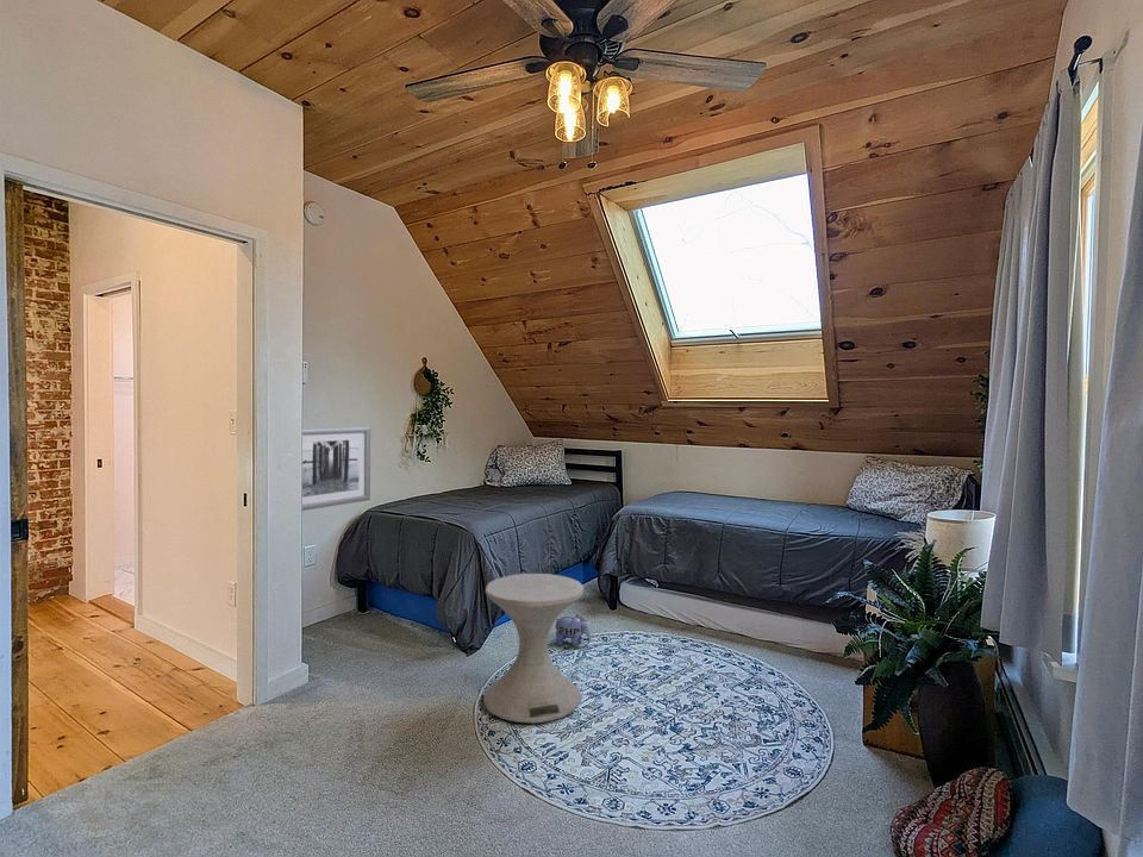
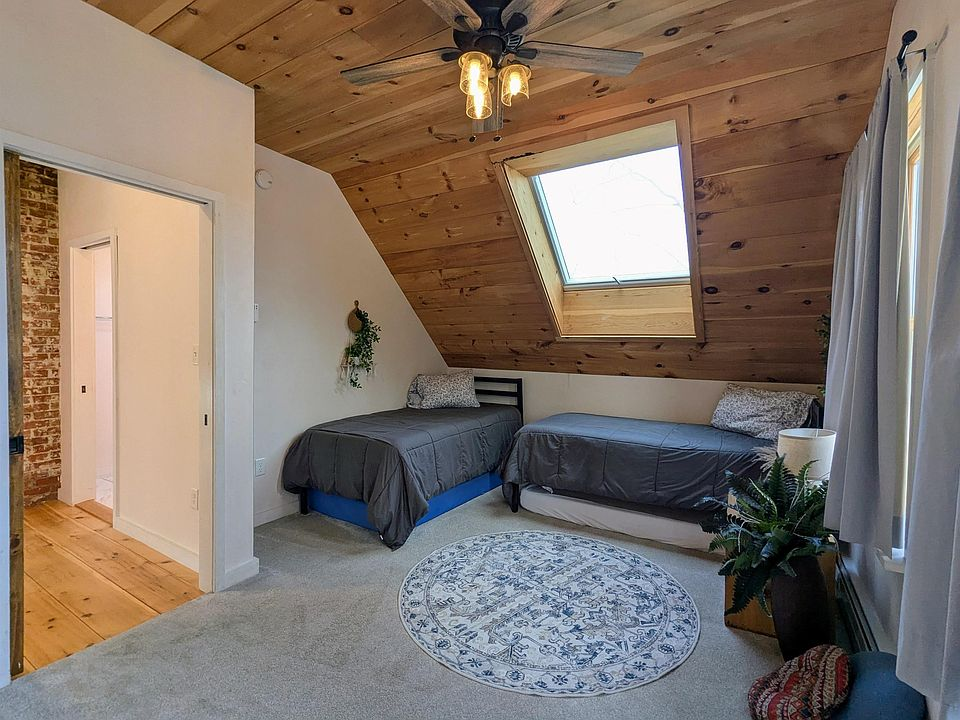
- wall art (330, 467)
- plush toy (572, 630)
- side table (533, 642)
